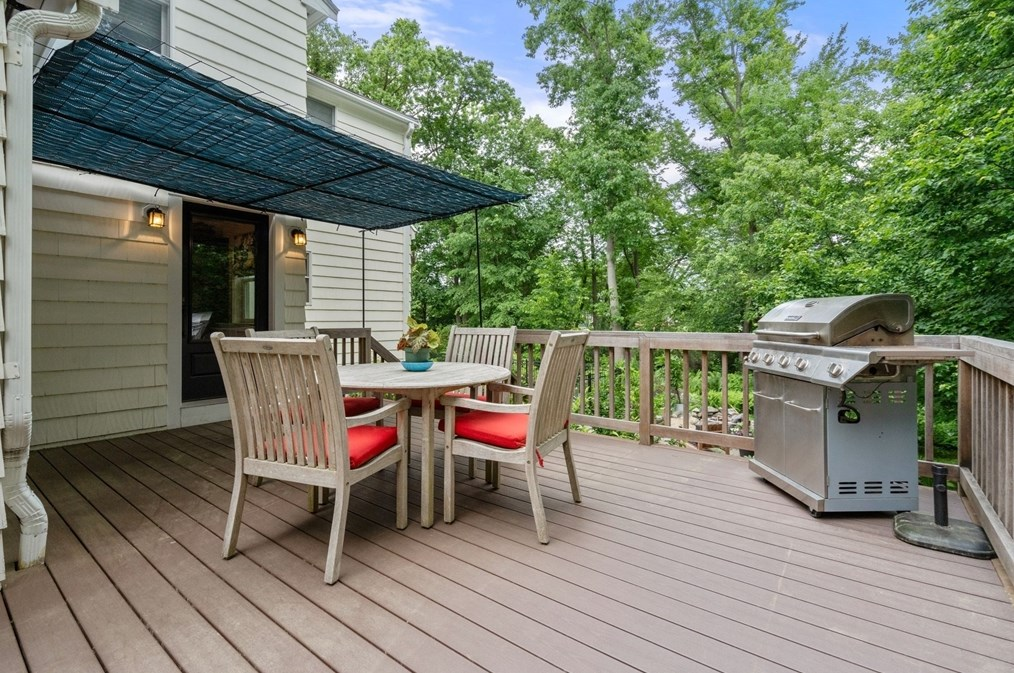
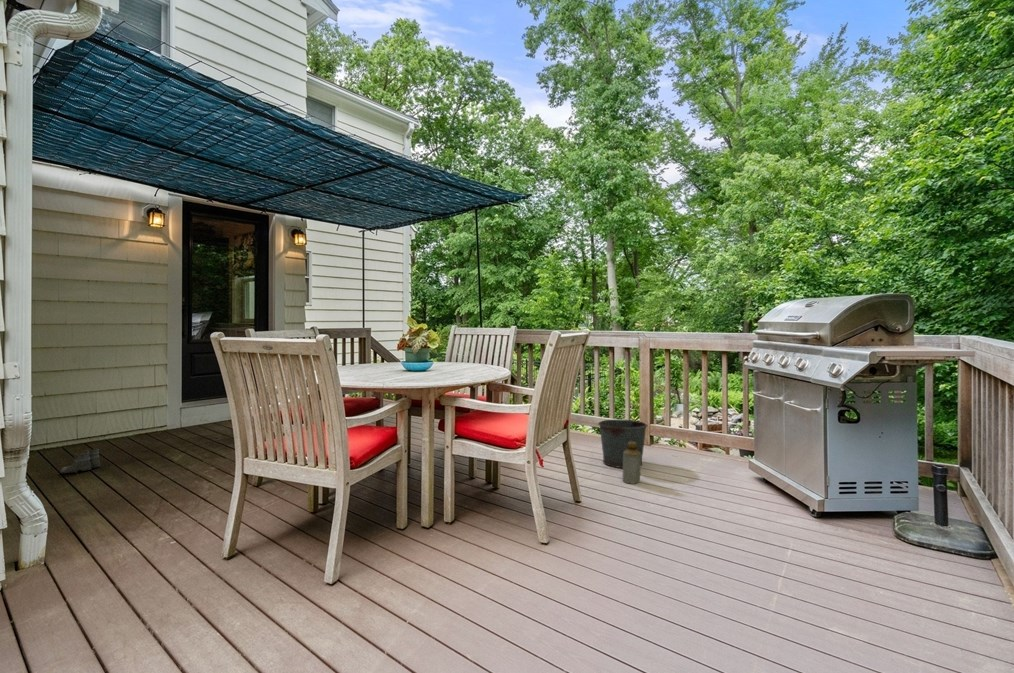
+ bucket (622, 443)
+ boots (83, 459)
+ bottle (631, 461)
